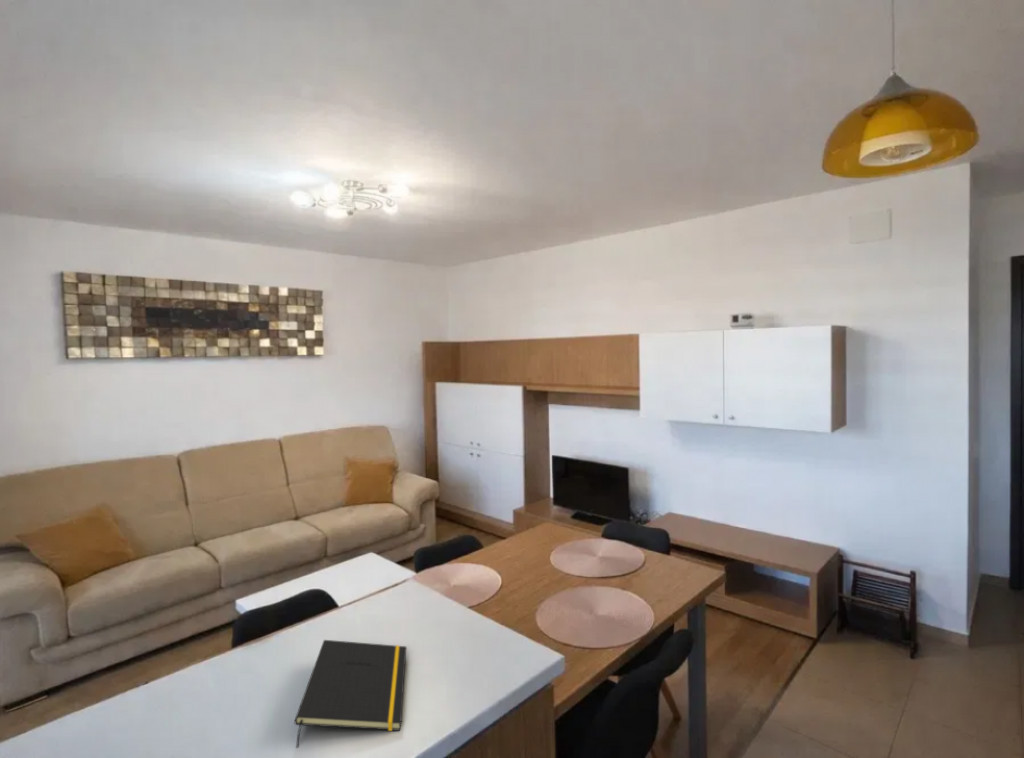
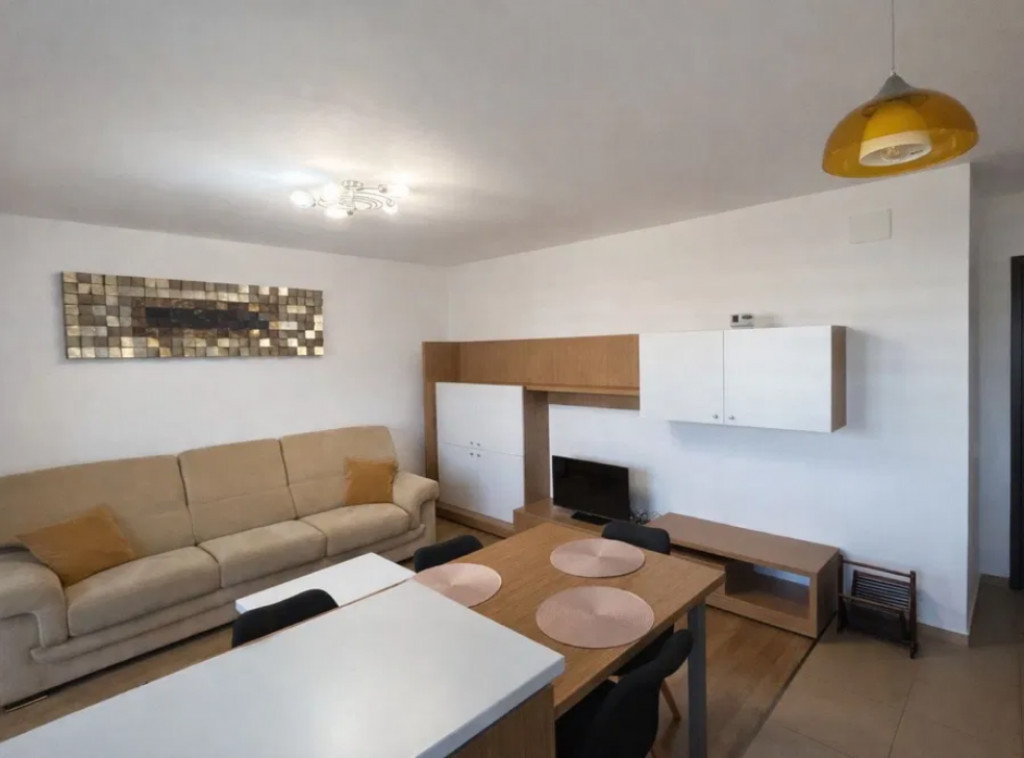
- notepad (357, 680)
